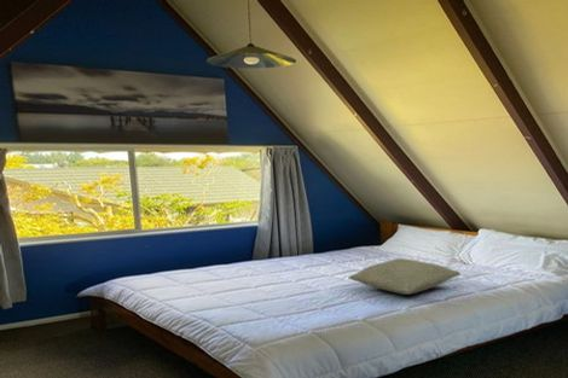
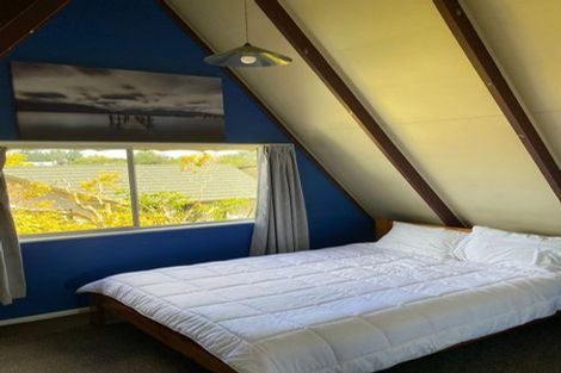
- pillow (402, 275)
